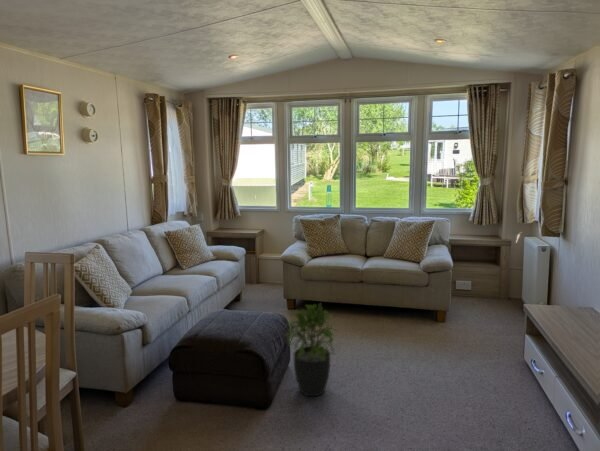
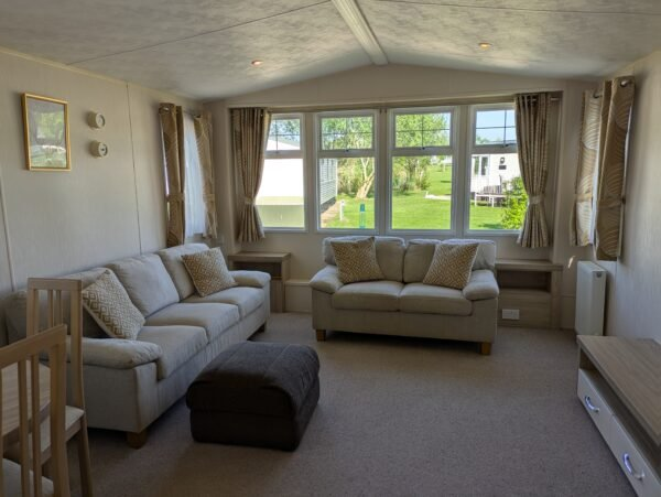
- potted plant (309, 348)
